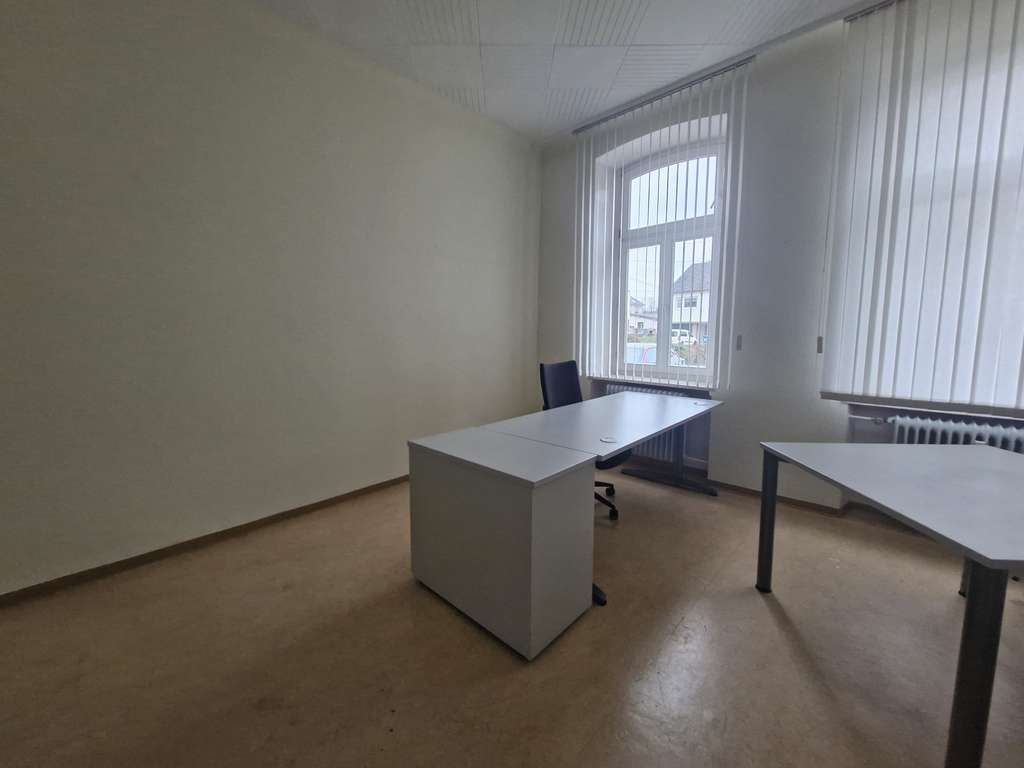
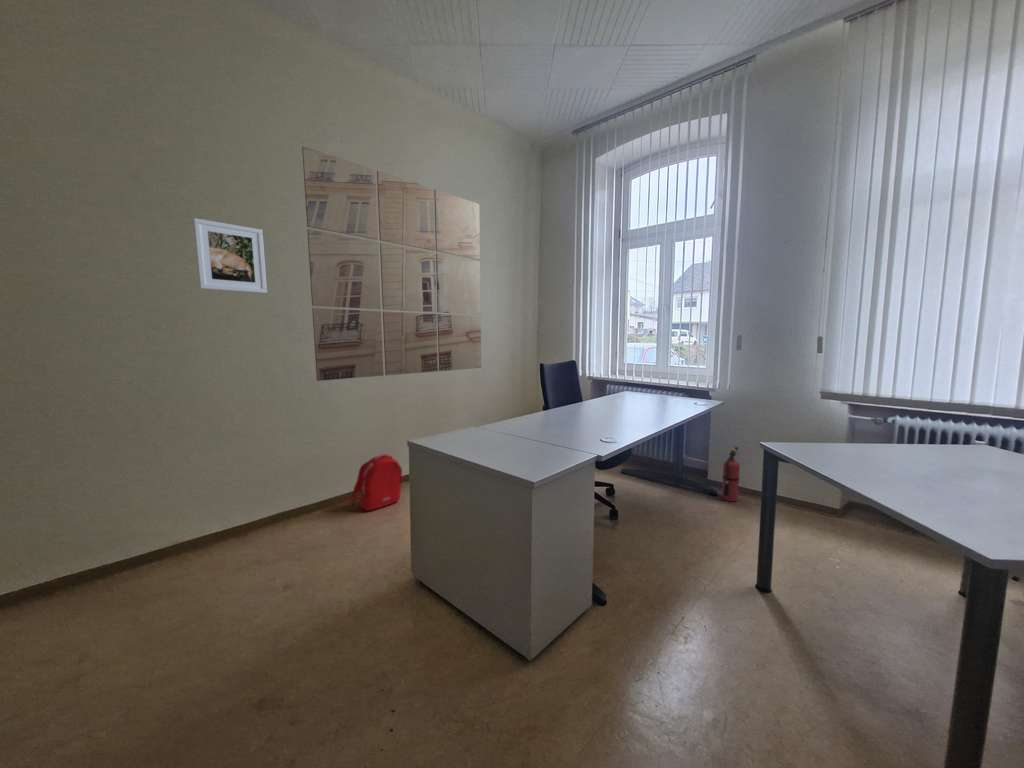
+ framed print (232, 258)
+ wall art (409, 279)
+ fire extinguisher (730, 474)
+ backpack (378, 478)
